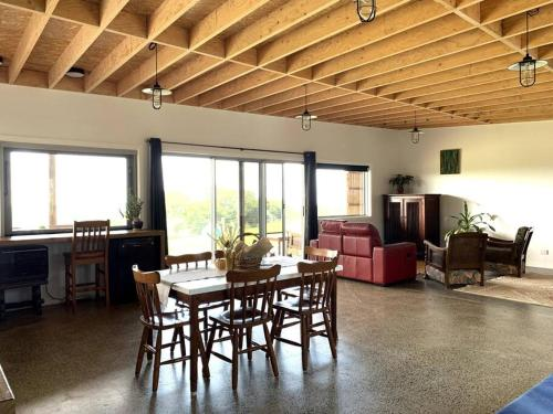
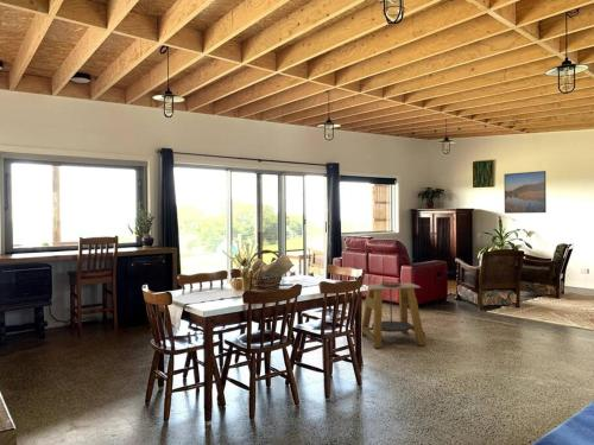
+ side table (391, 311)
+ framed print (524, 192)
